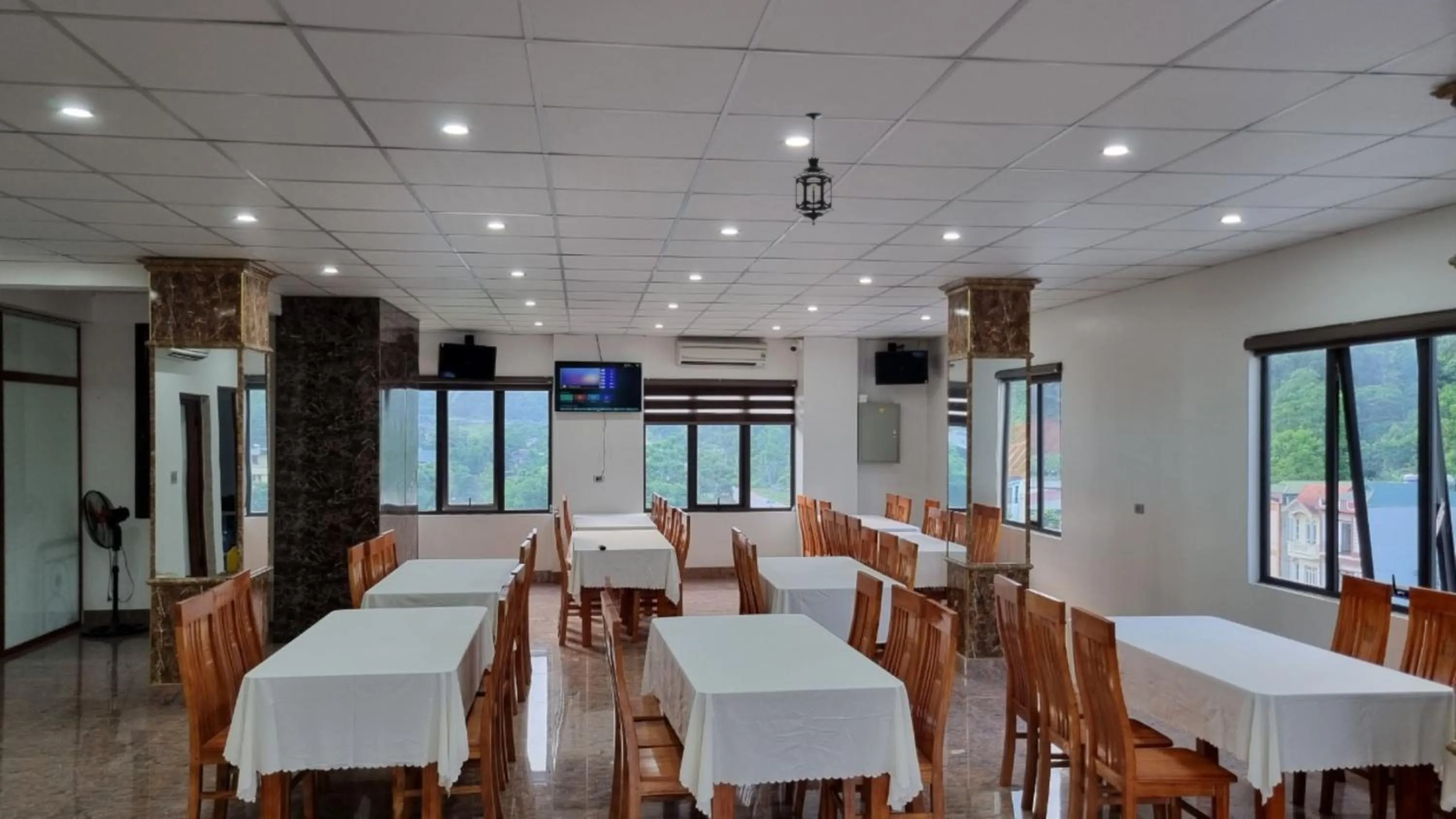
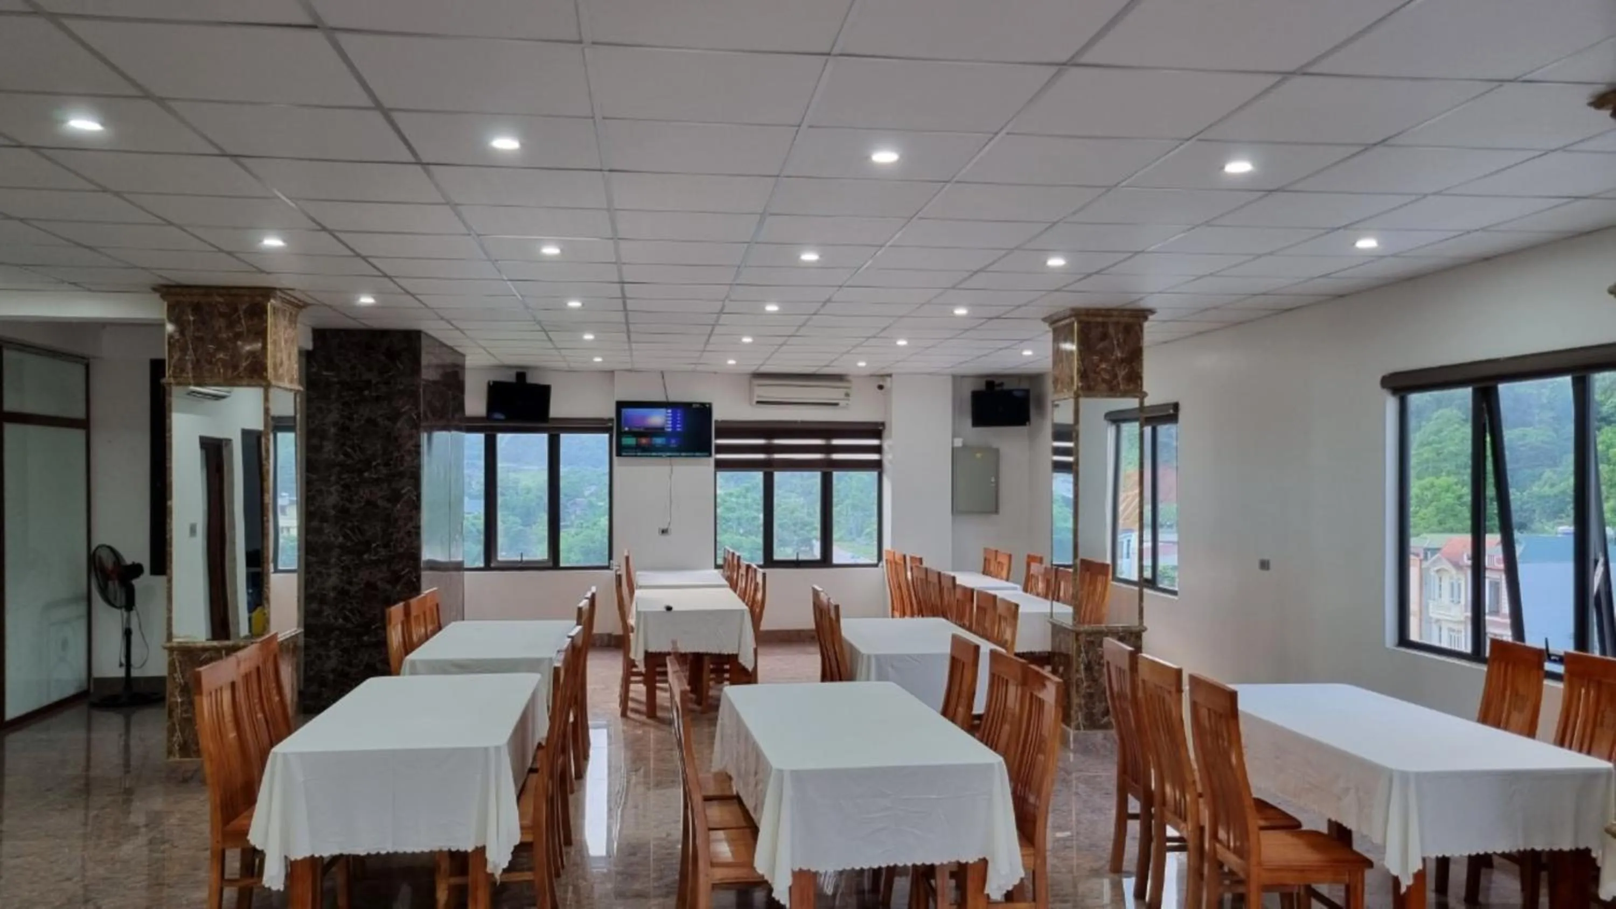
- hanging lantern (813, 170)
